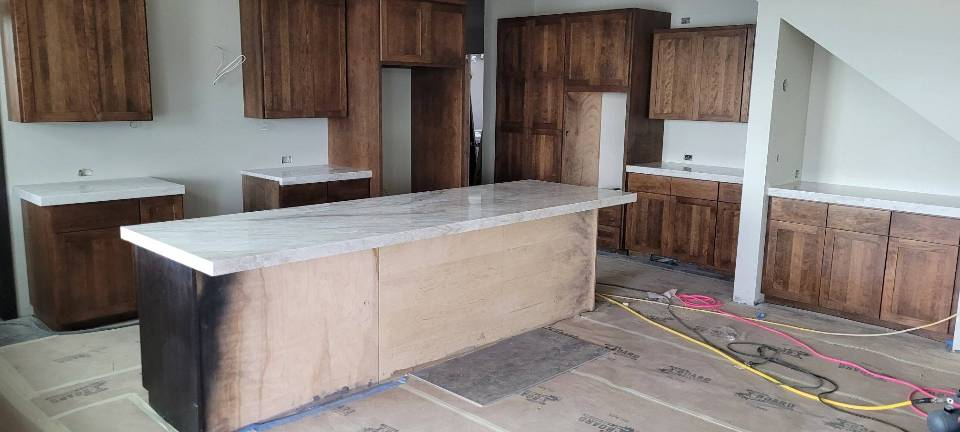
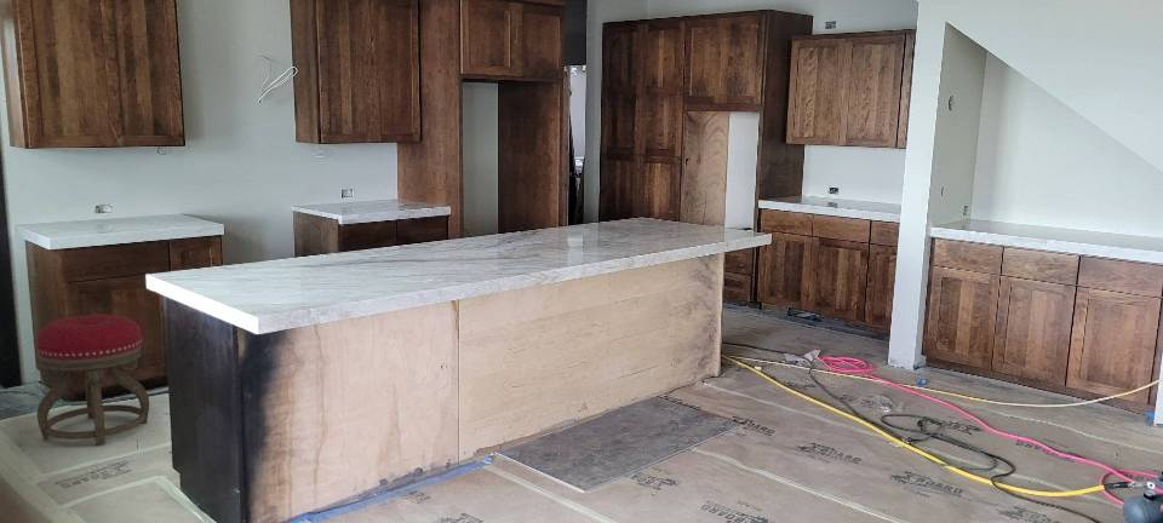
+ stool (92, 375)
